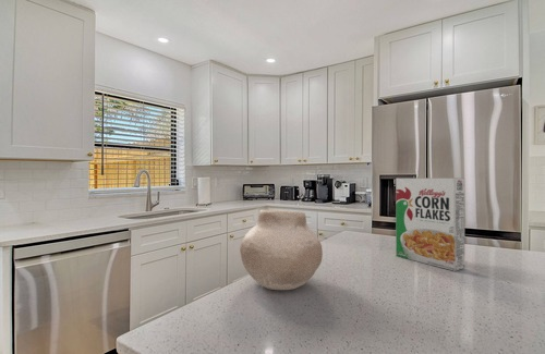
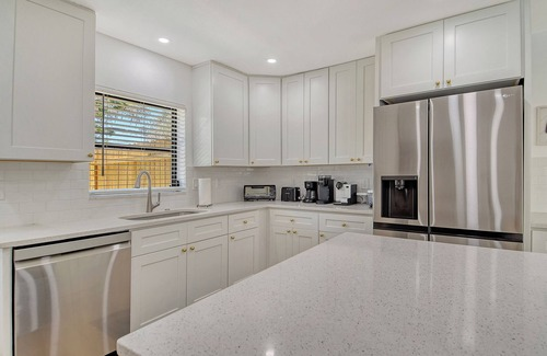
- vase (280, 246)
- cereal box (427, 219)
